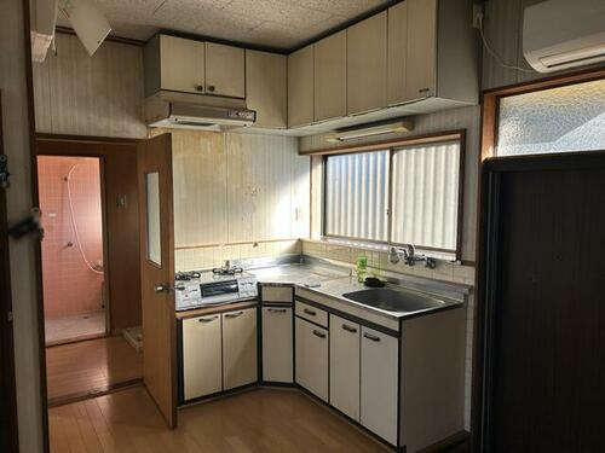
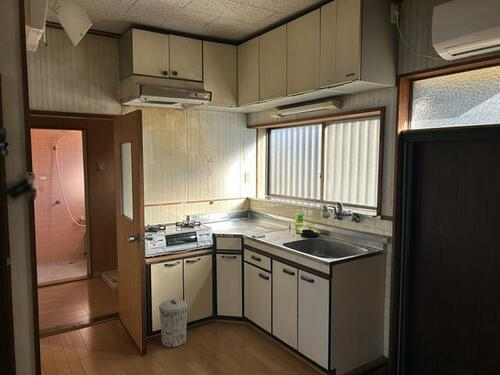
+ trash can (173, 321)
